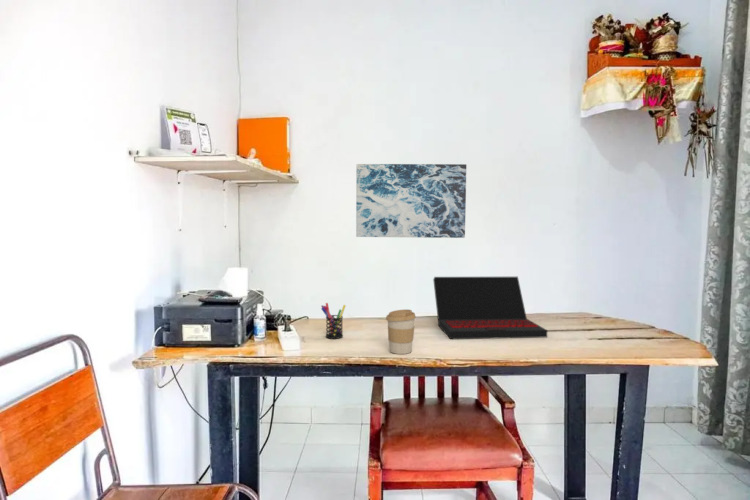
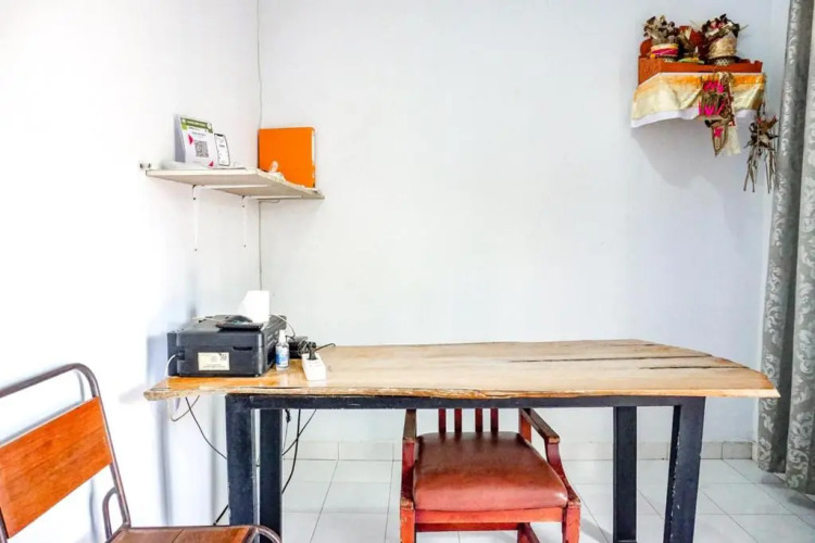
- laptop (486, 304)
- pen holder (334, 319)
- wall art (410, 201)
- coffee cup (400, 330)
